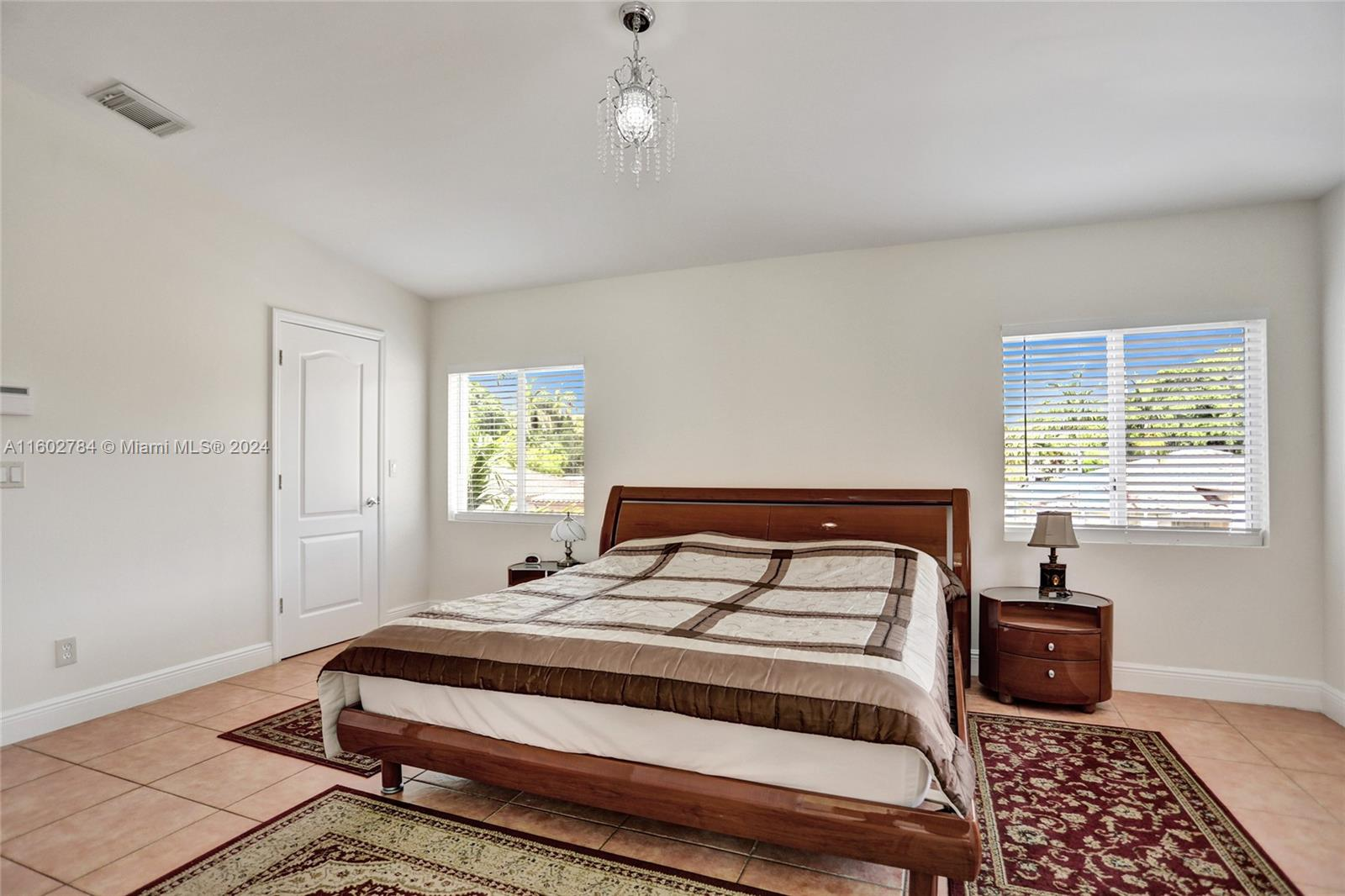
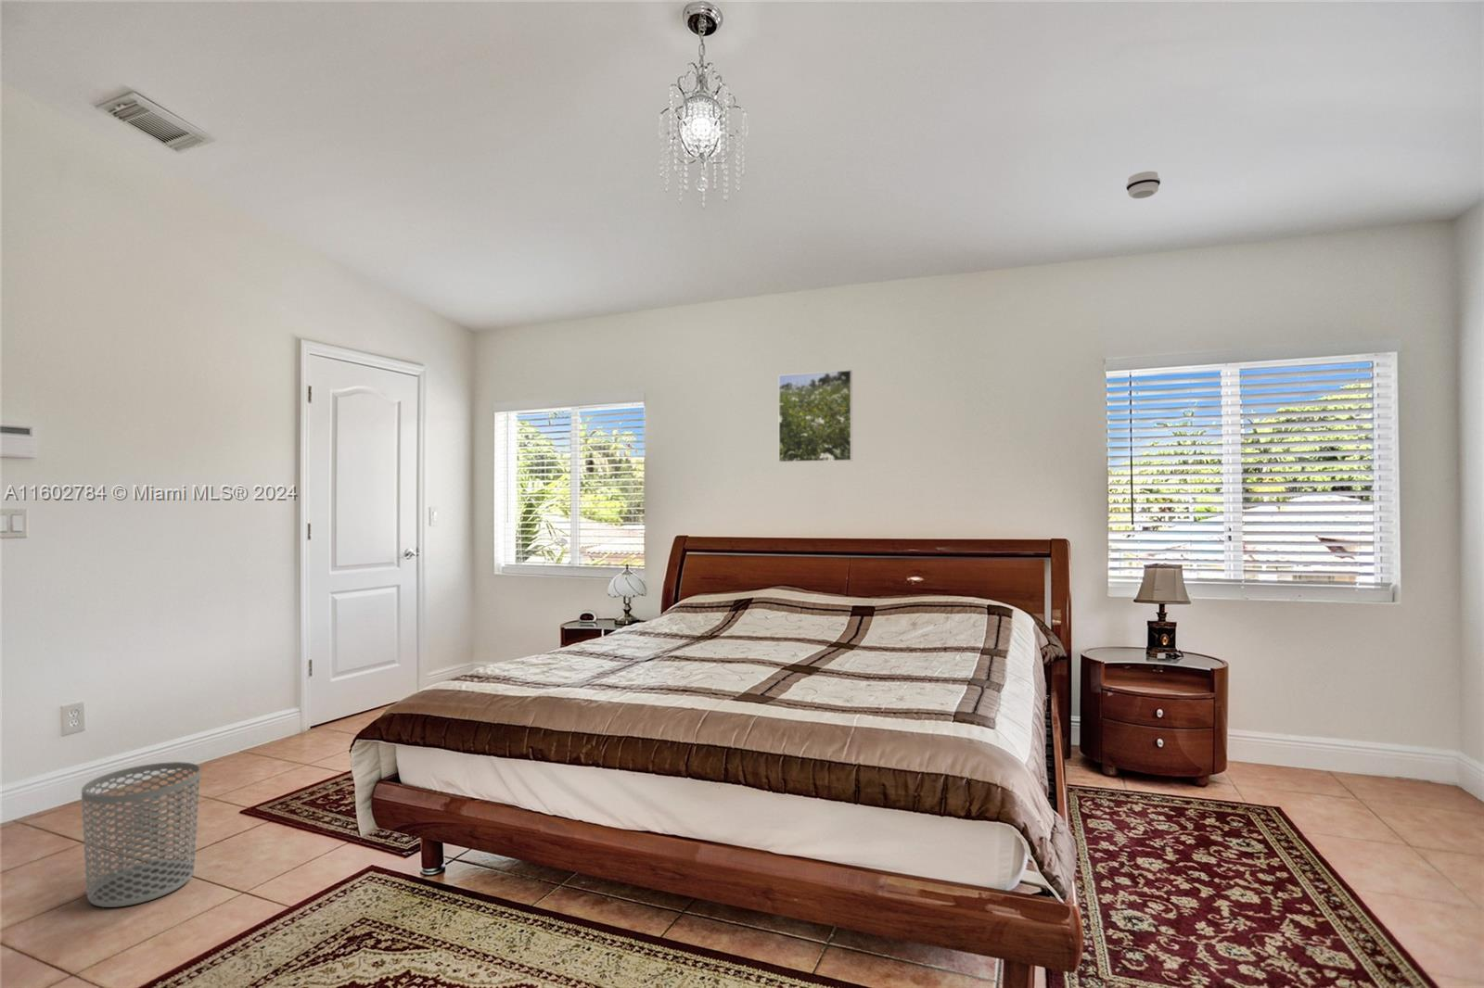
+ smoke detector (1143, 185)
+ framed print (814, 417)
+ waste bin (142, 833)
